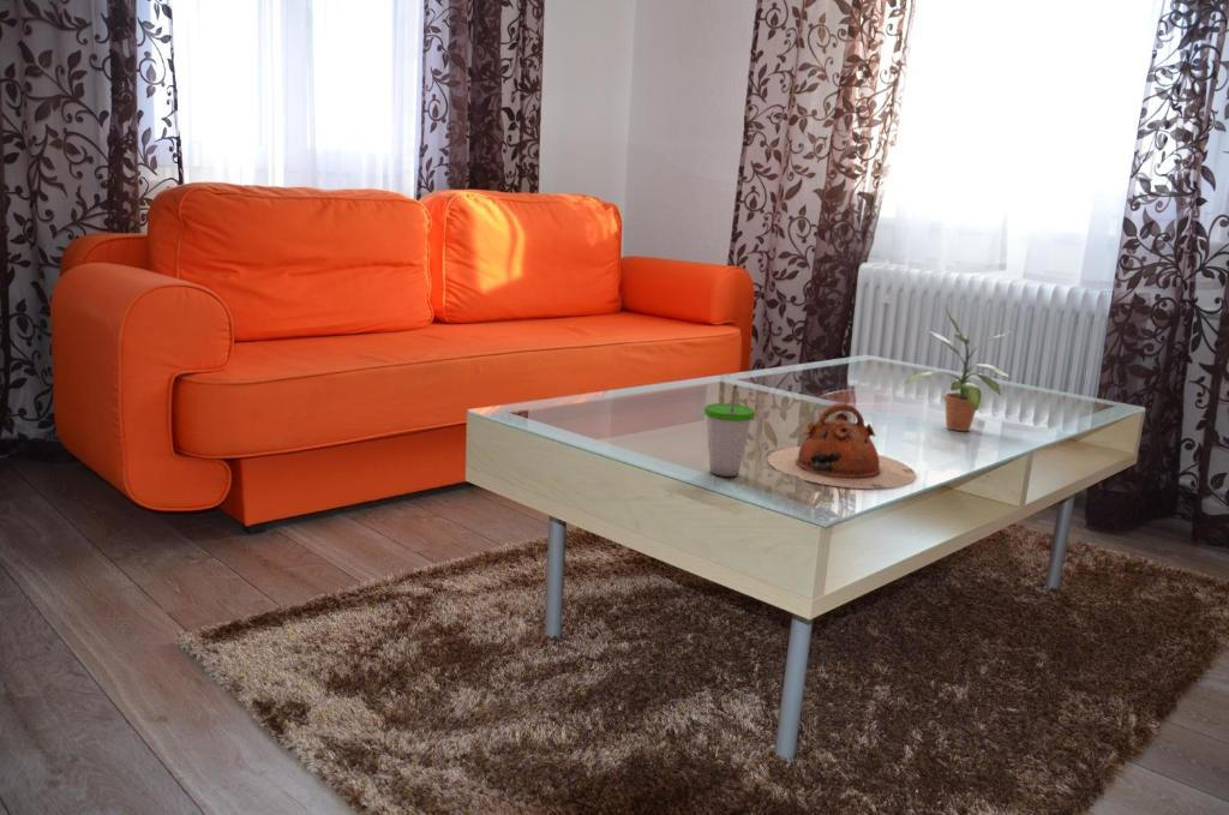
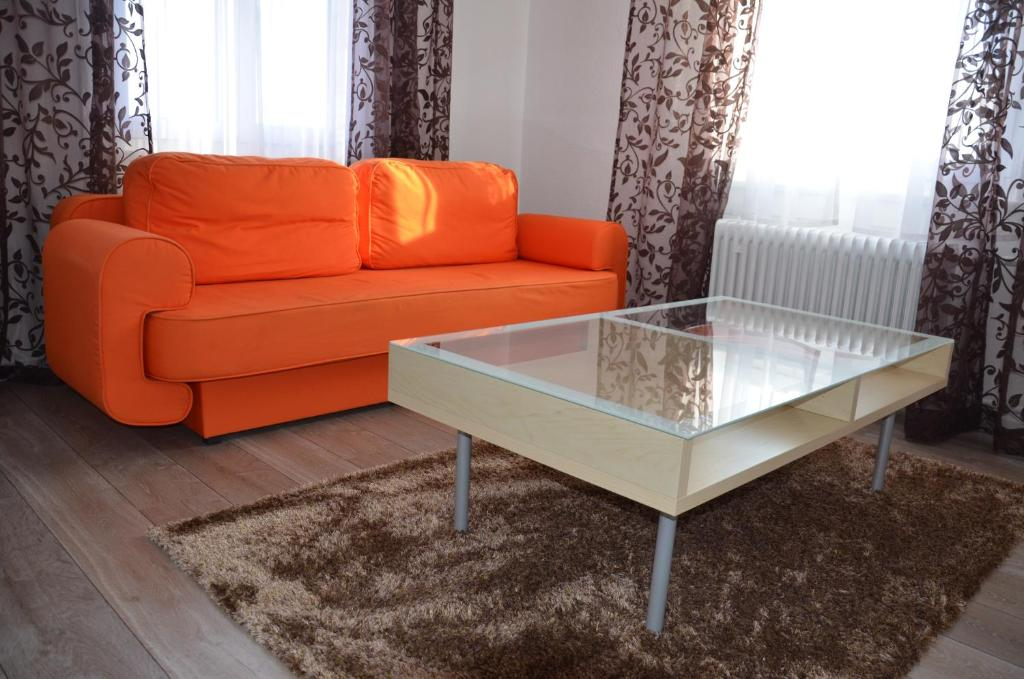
- potted plant (963, 362)
- cup (727, 426)
- teapot (844, 435)
